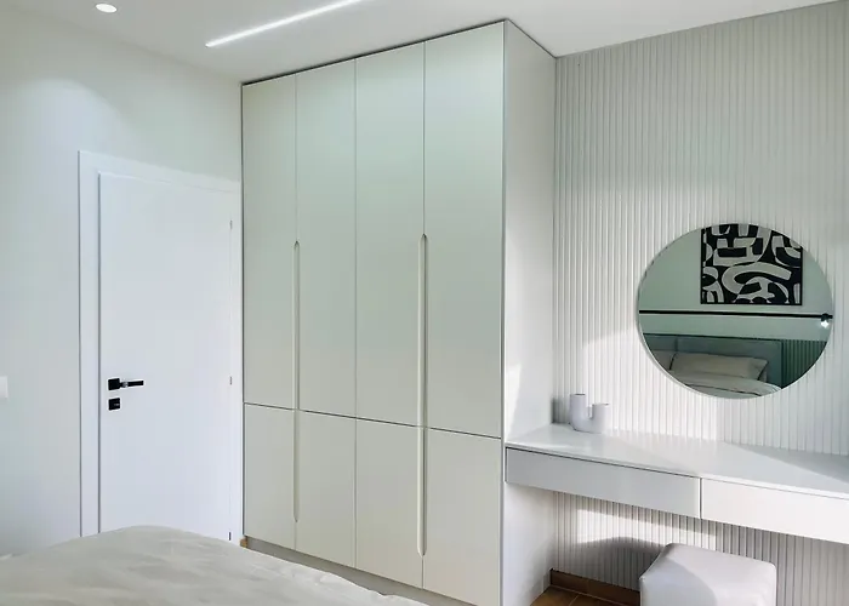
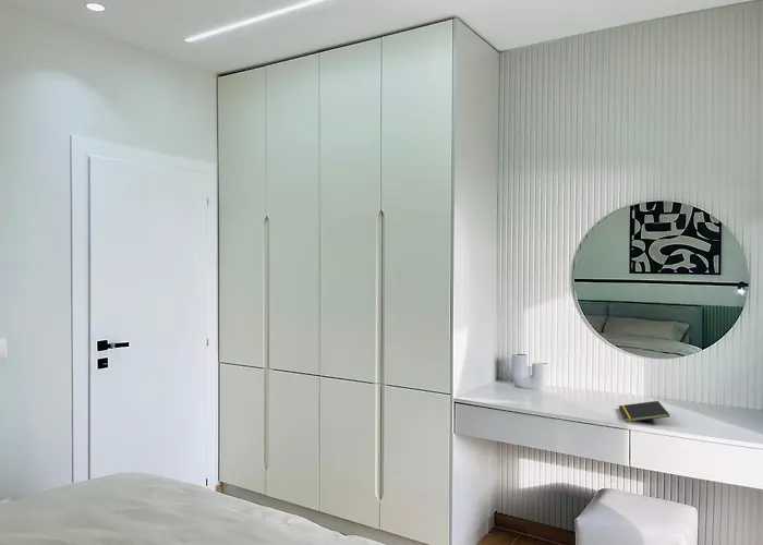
+ notepad (642, 411)
